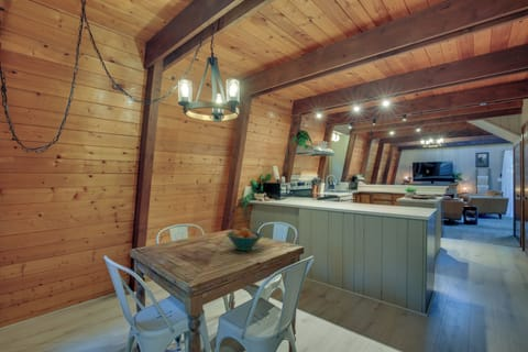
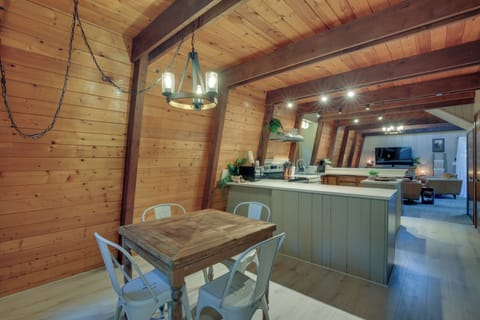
- fruit bowl (244, 238)
